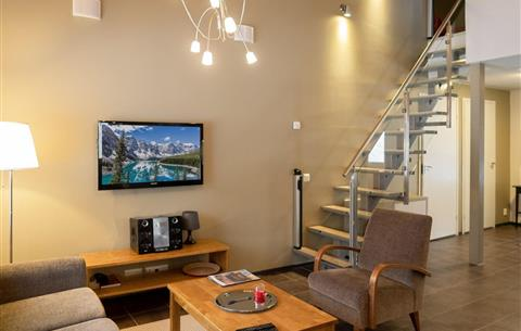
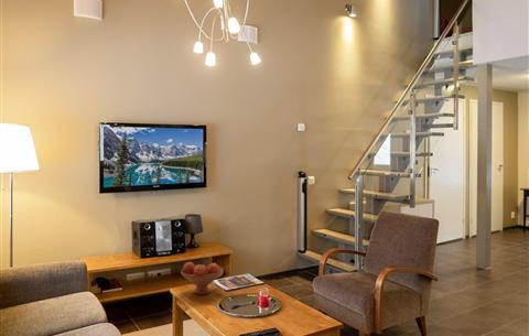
+ fruit bowl (202, 277)
